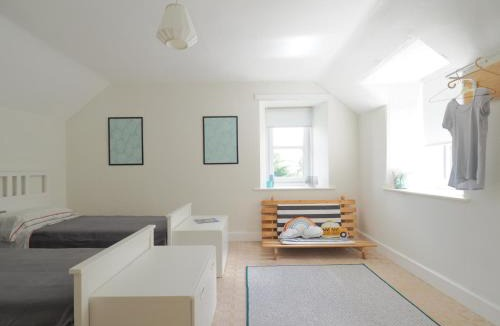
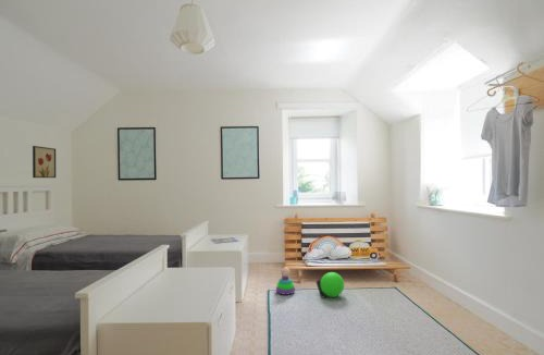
+ wall art (44, 162)
+ ball (330, 284)
+ stacking toy (285, 279)
